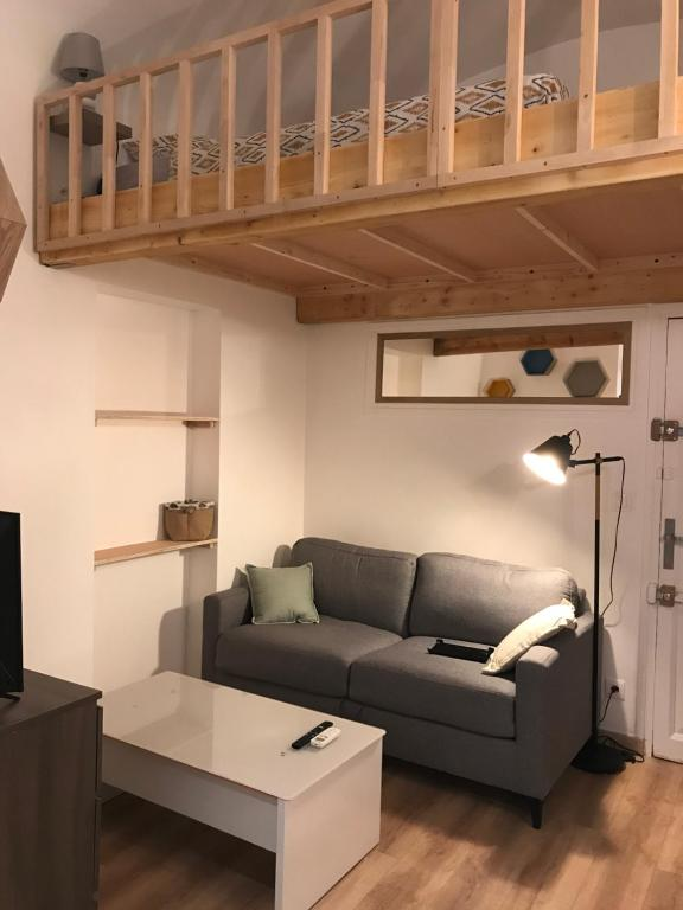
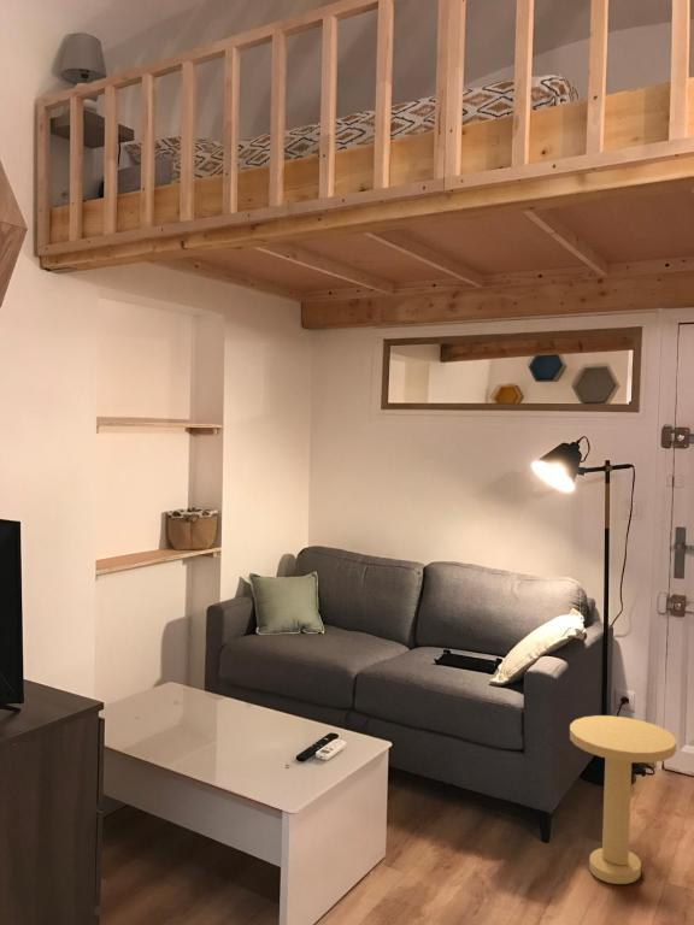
+ side table (619, 801)
